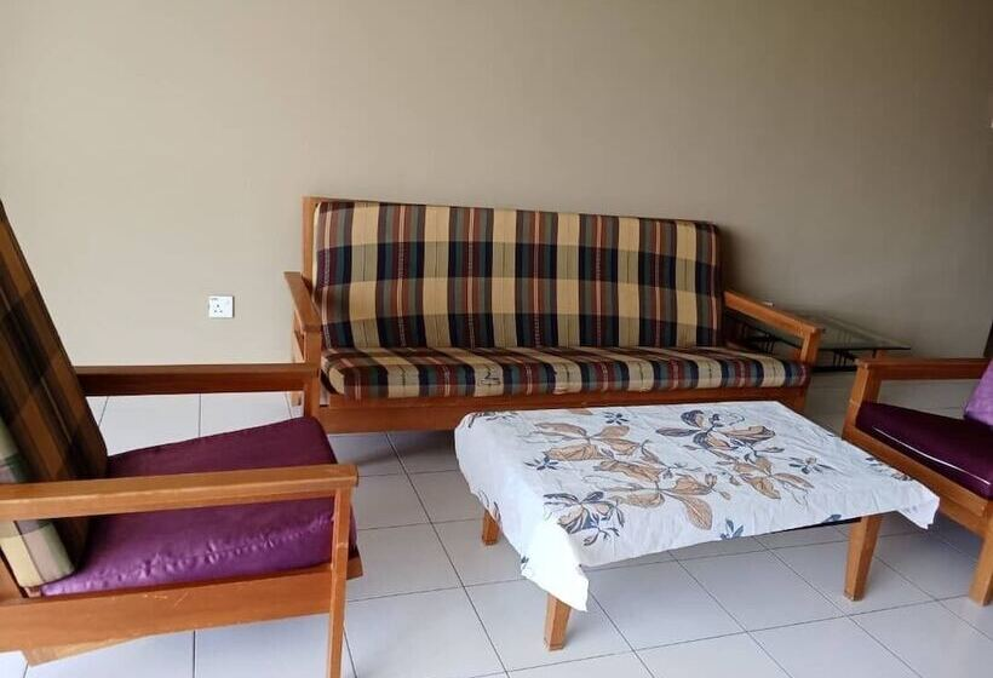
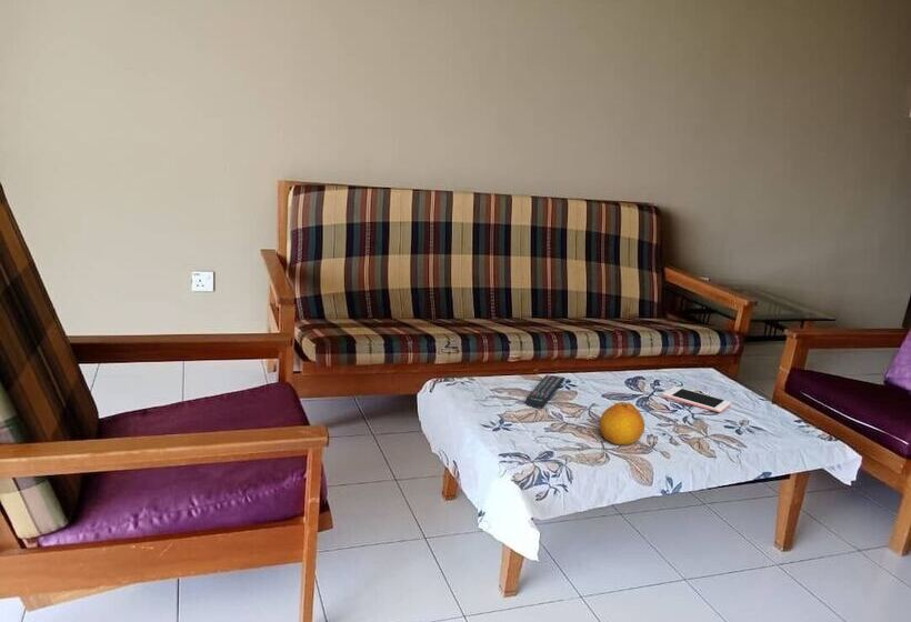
+ remote control (545, 390)
+ fruit (622, 421)
+ cell phone (695, 399)
